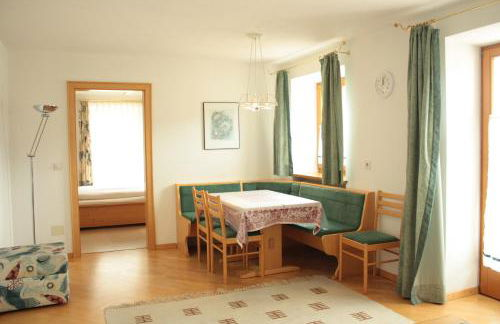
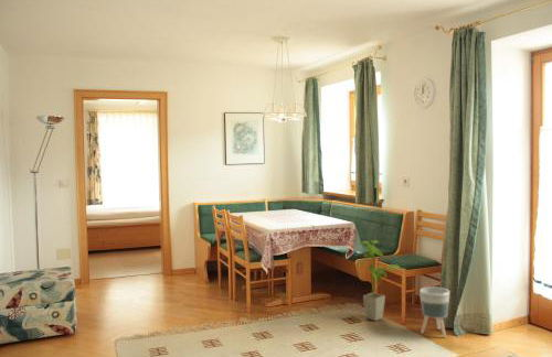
+ house plant (376, 280)
+ planter (434, 312)
